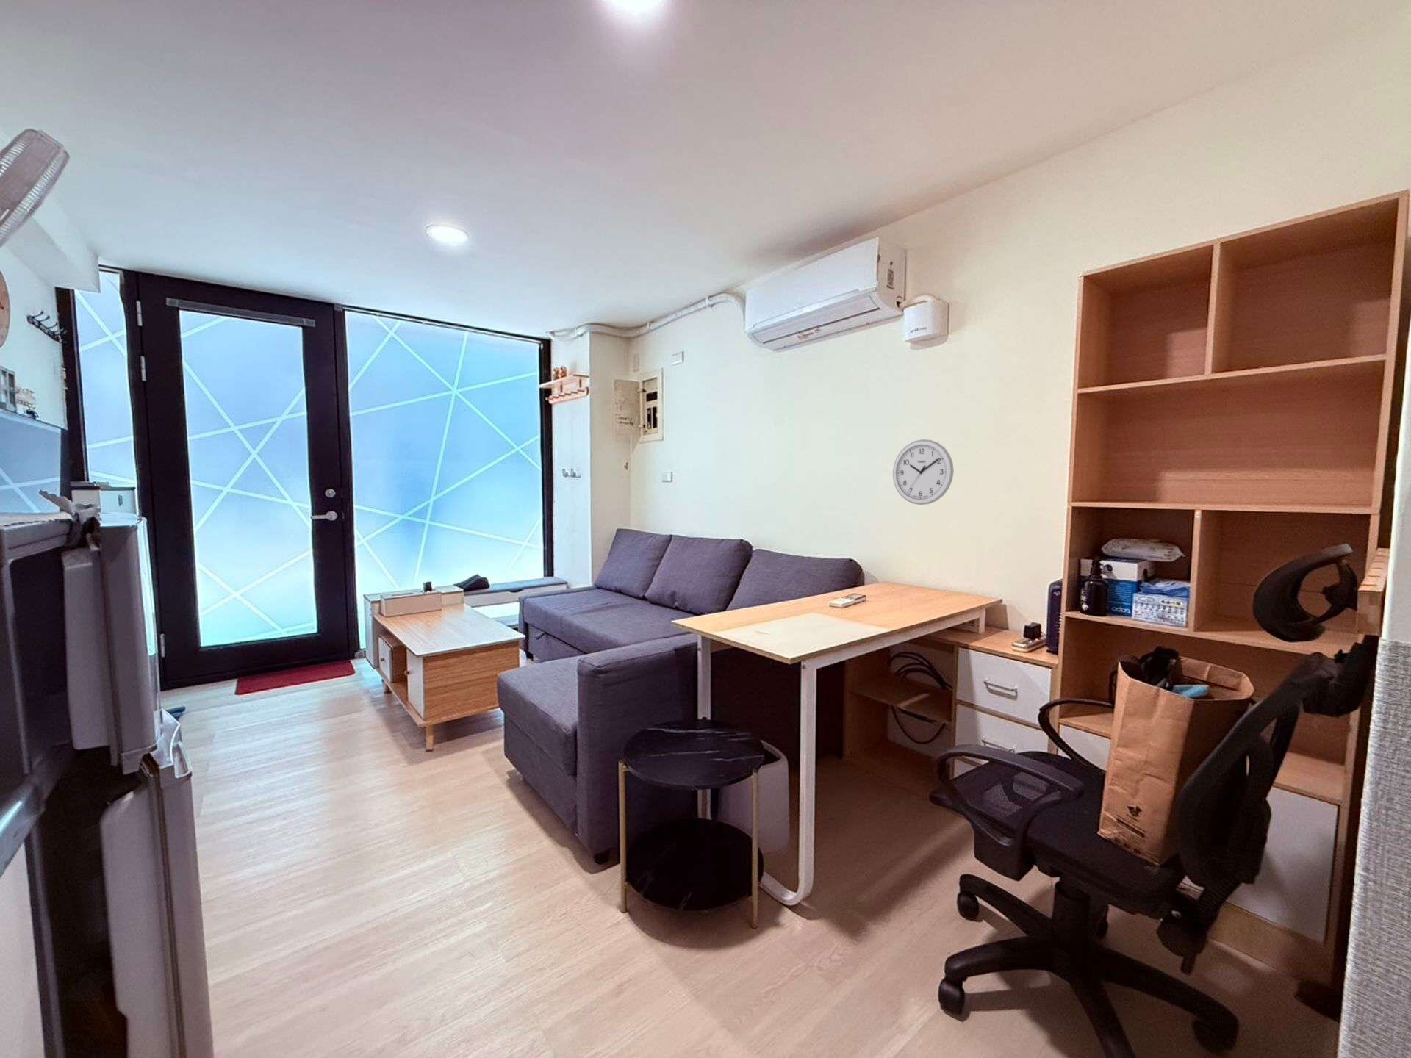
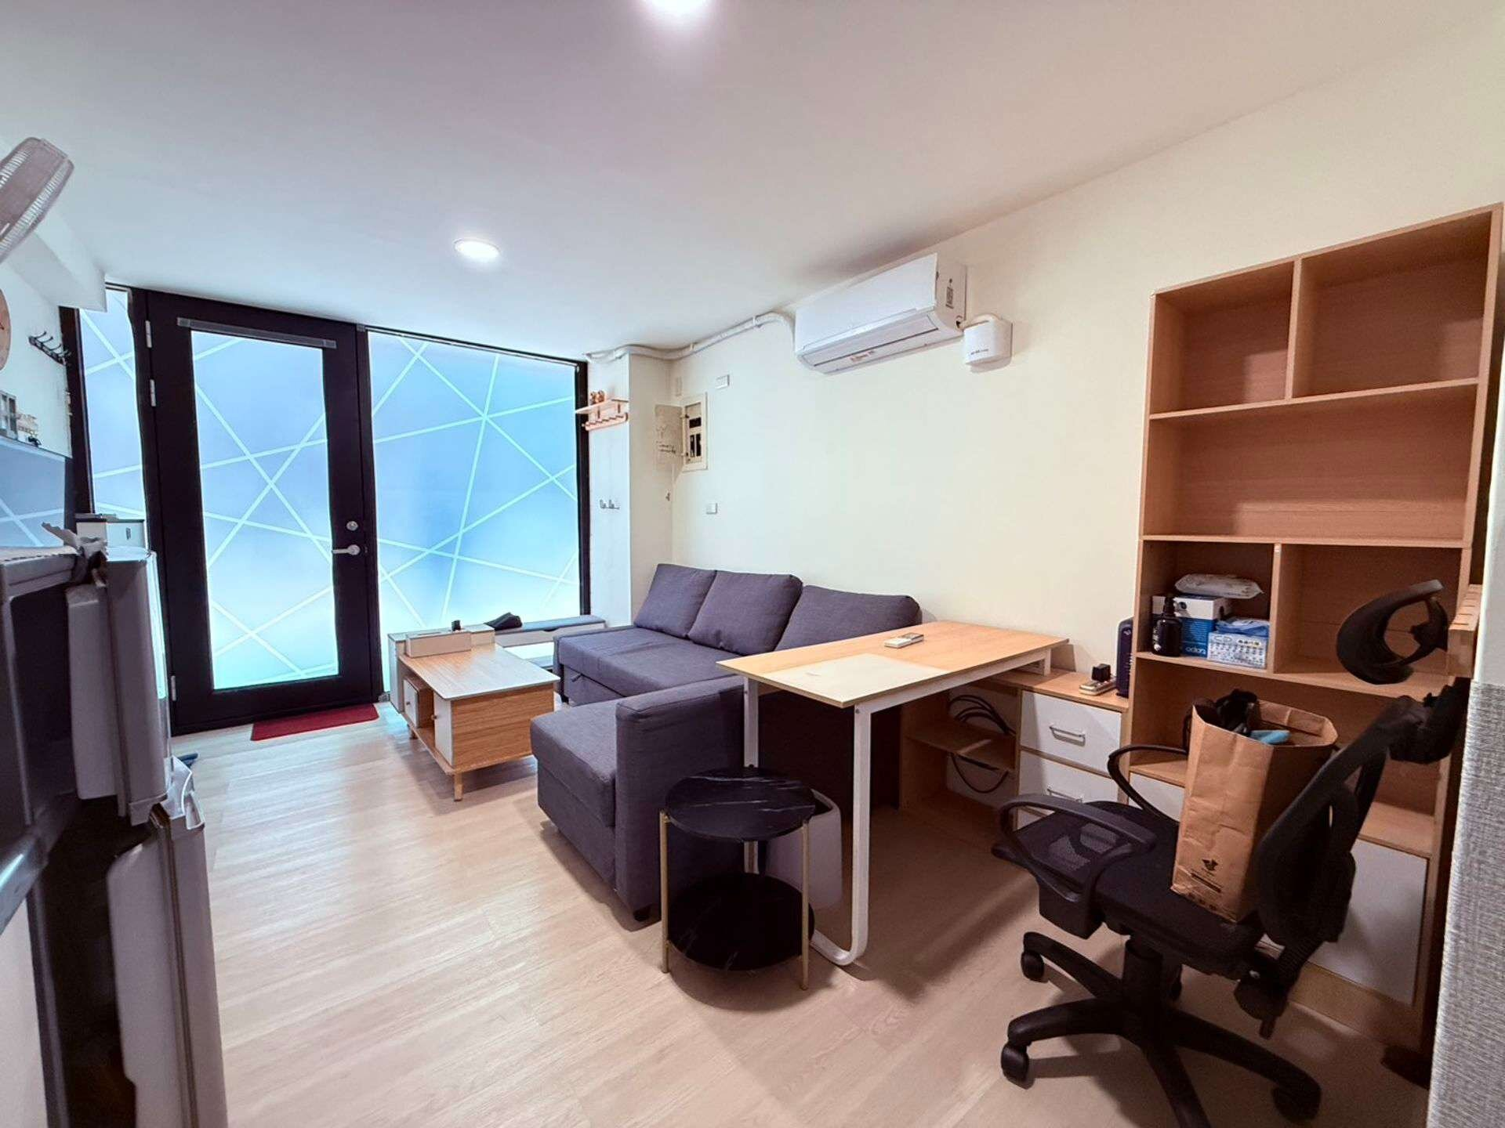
- wall clock (921, 471)
